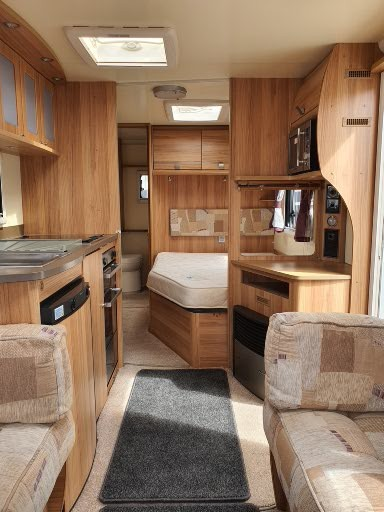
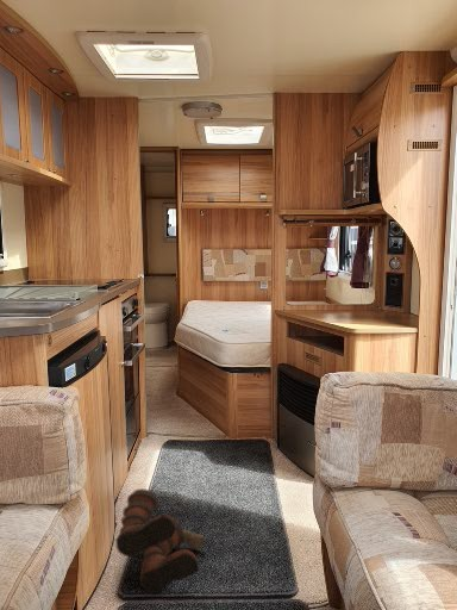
+ boots (162, 529)
